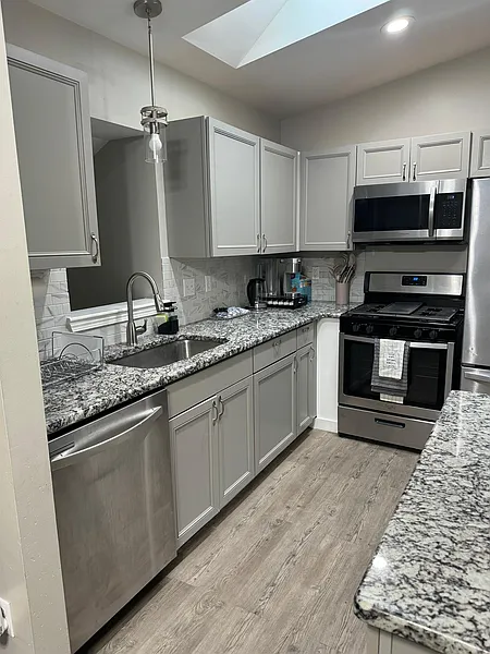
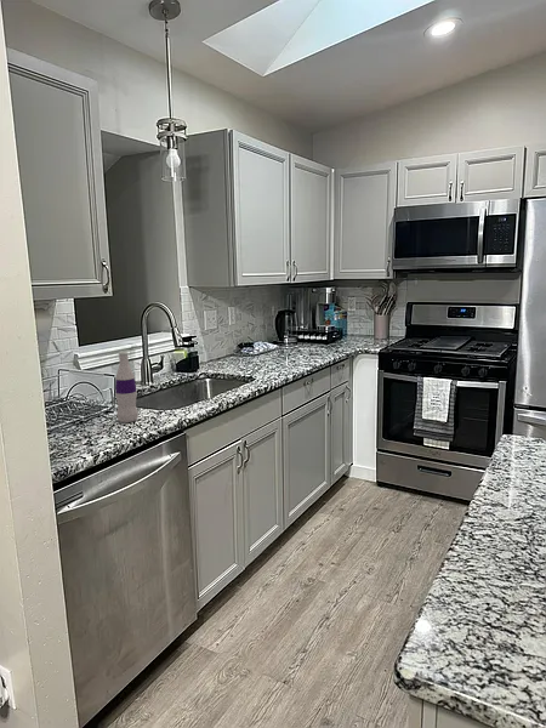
+ bottle (125, 386)
